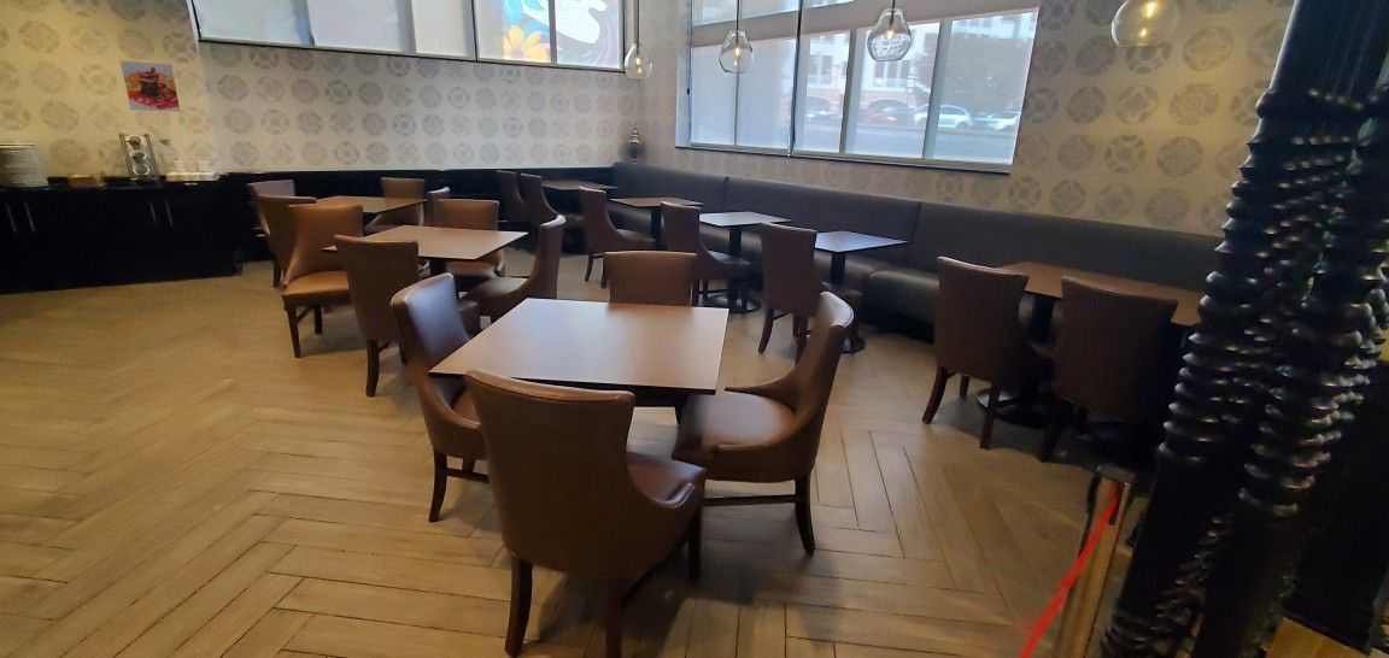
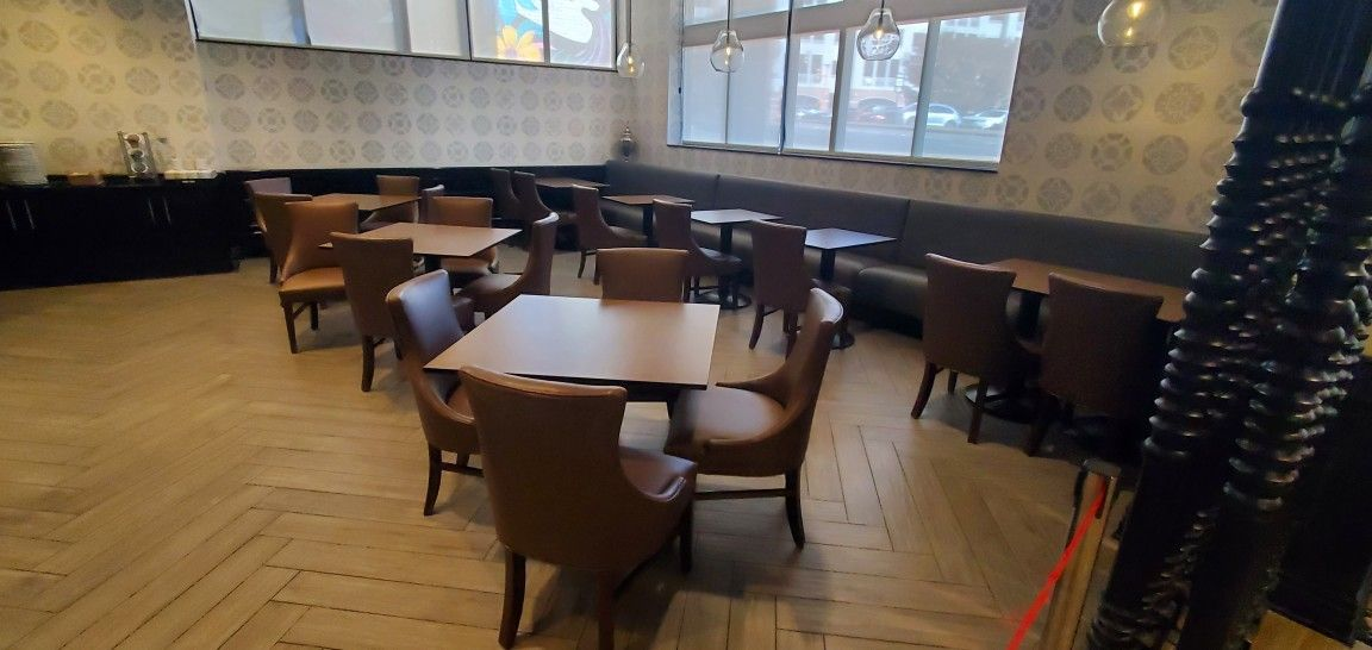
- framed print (151, 87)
